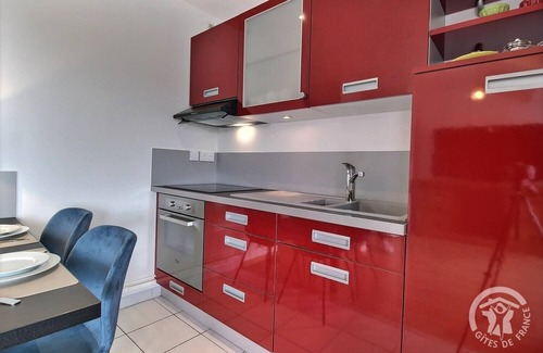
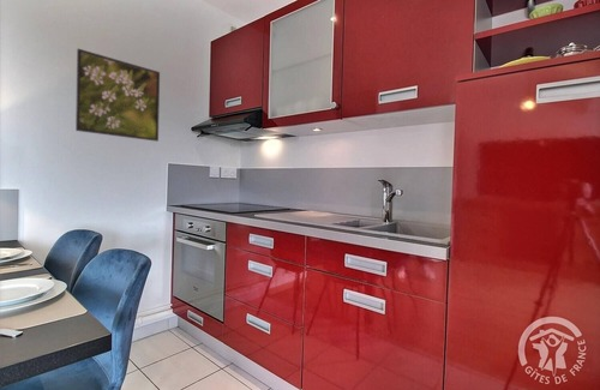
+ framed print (121, 98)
